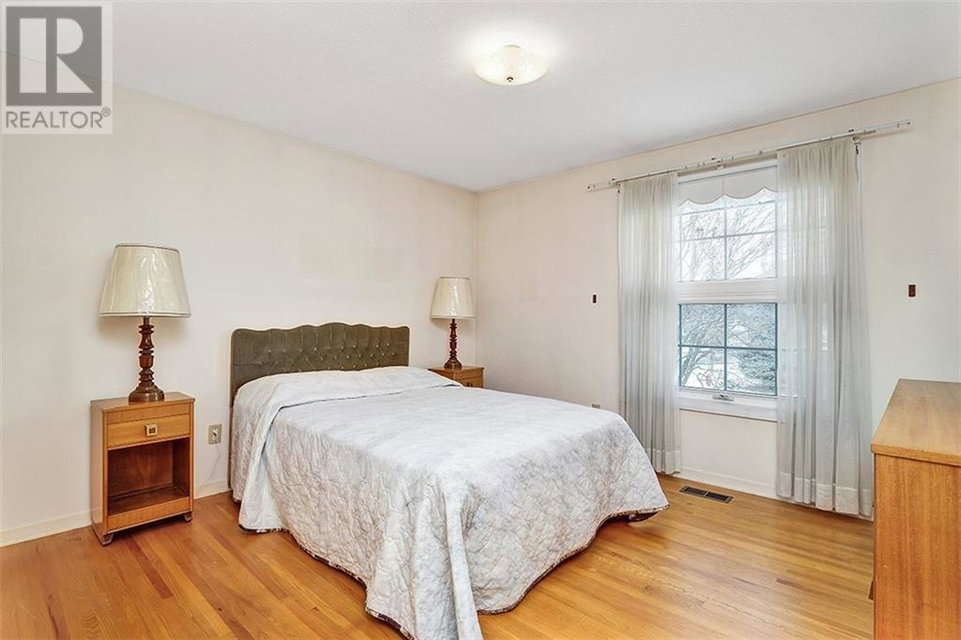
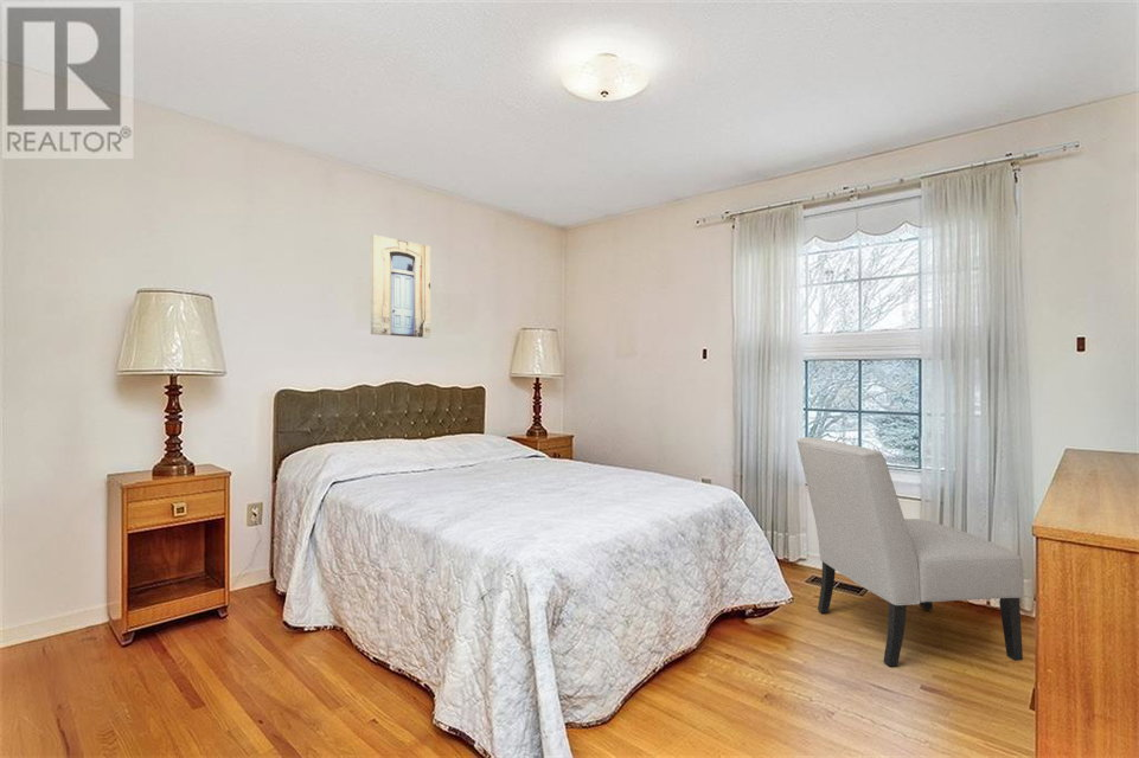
+ chair (900, 538)
+ wall art (401, 288)
